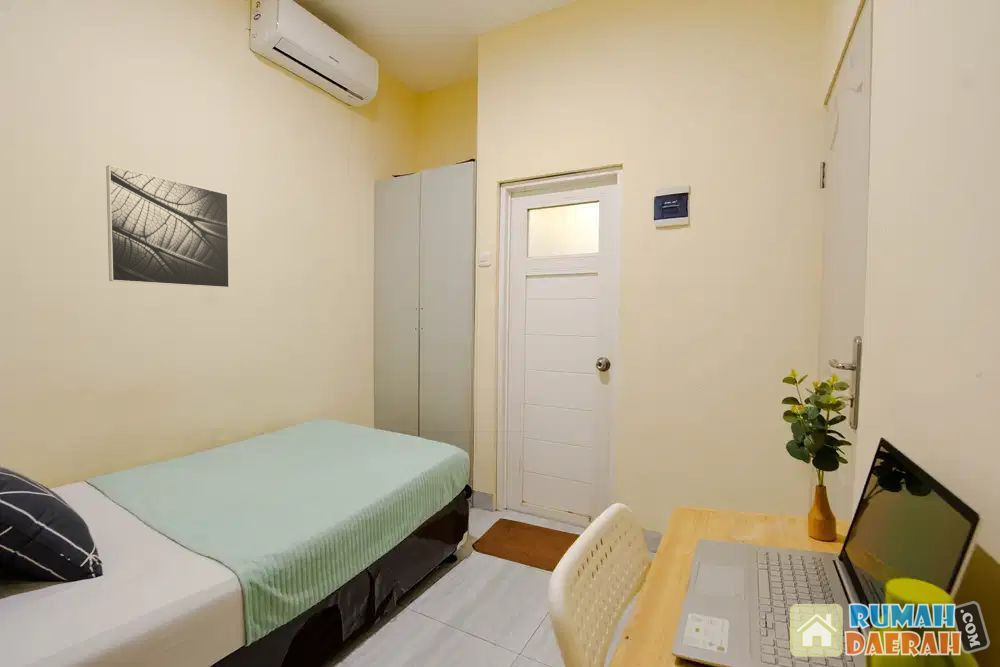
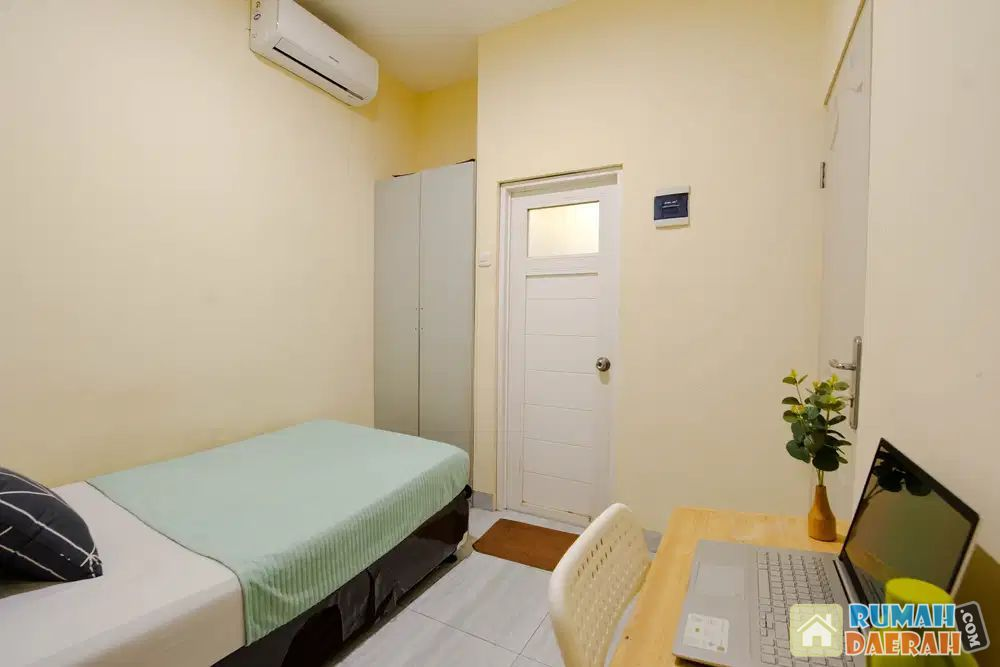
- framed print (174, 233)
